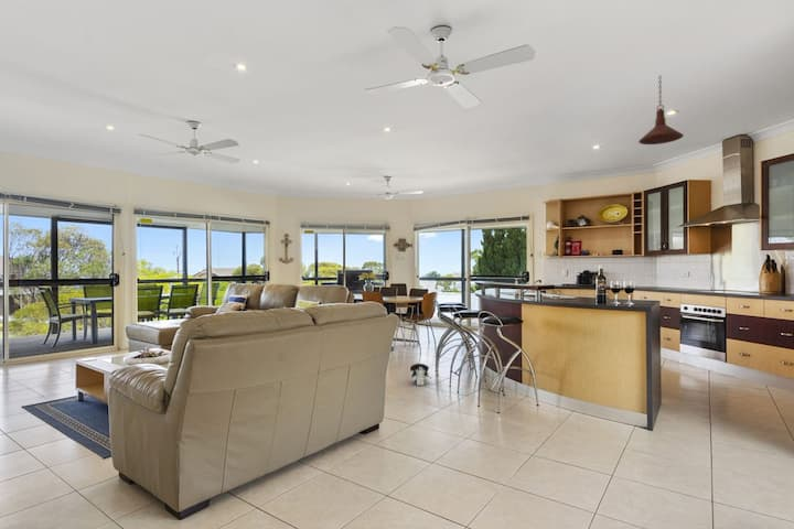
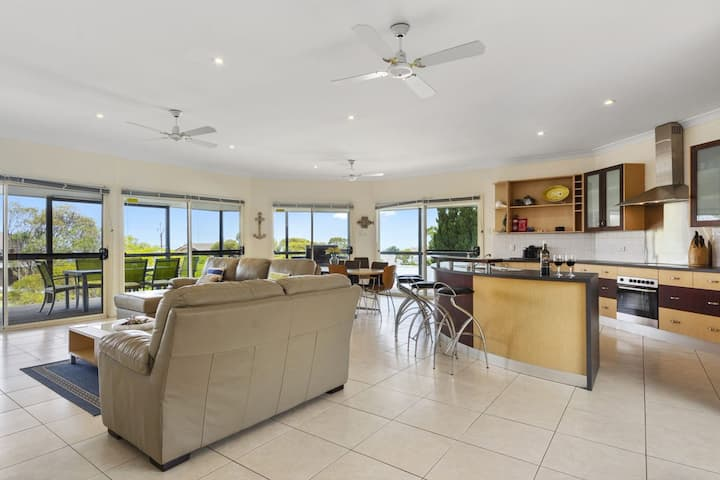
- plush toy (420, 374)
- pendant light (659, 108)
